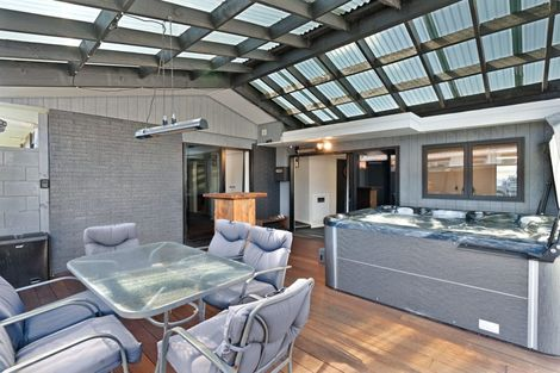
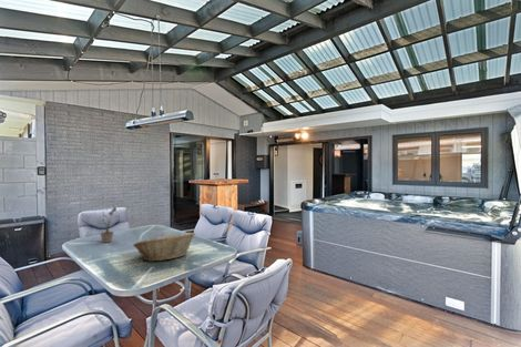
+ potted plant (106, 224)
+ fruit basket (165, 244)
